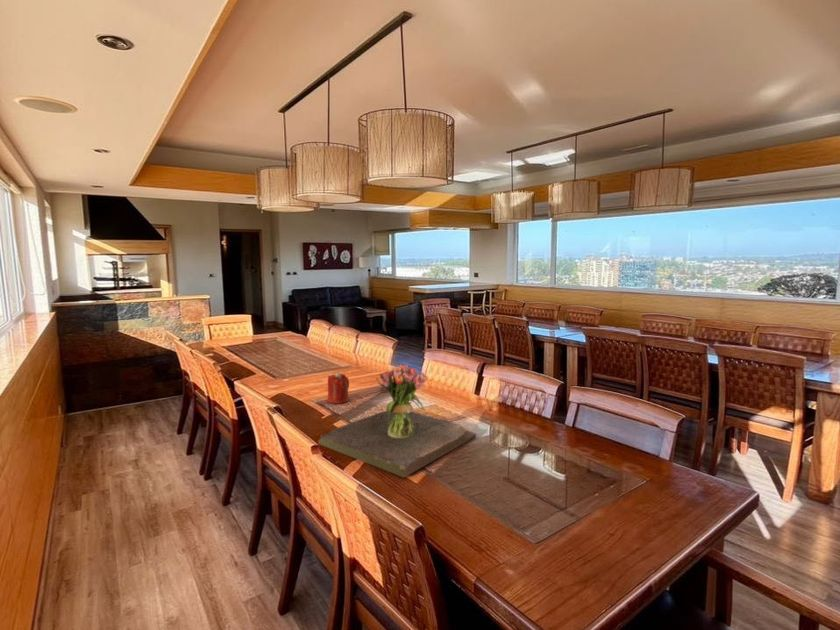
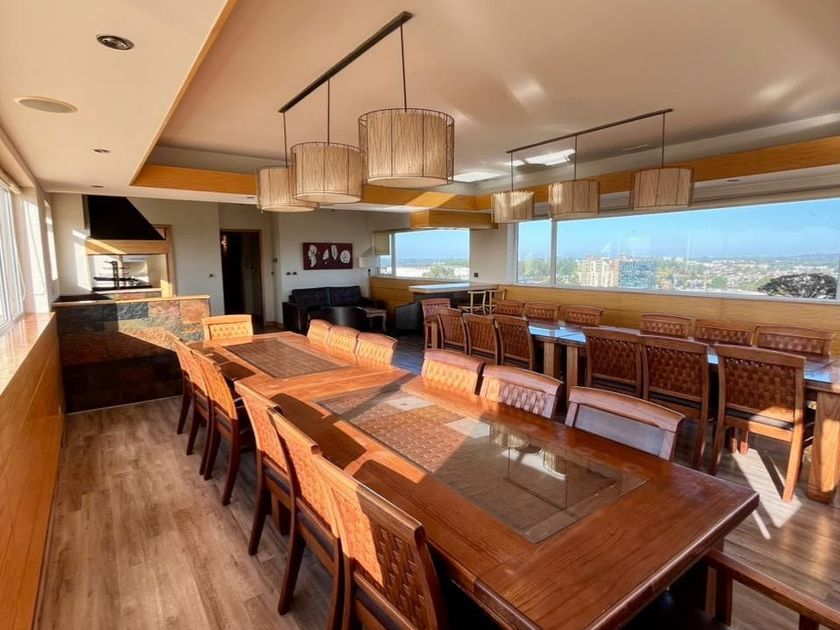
- flower arrangement (397, 402)
- candle (338, 386)
